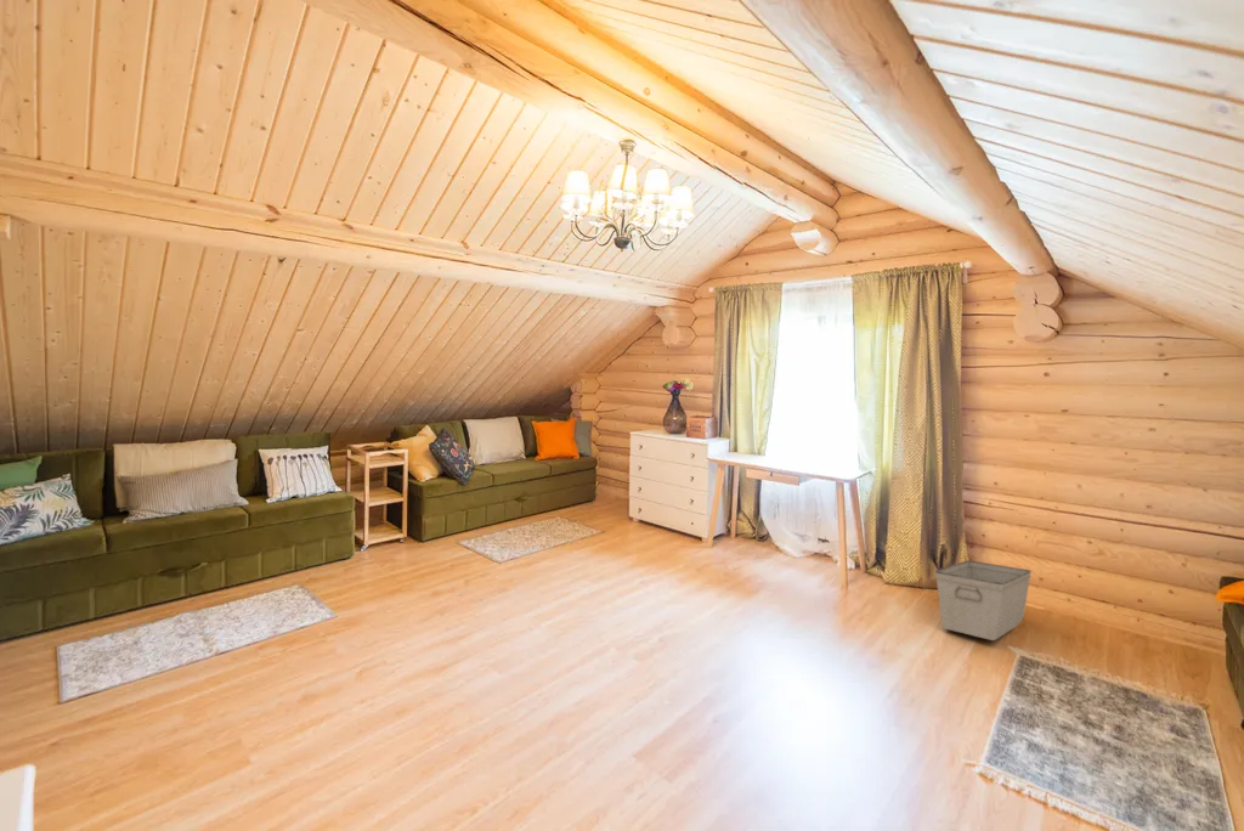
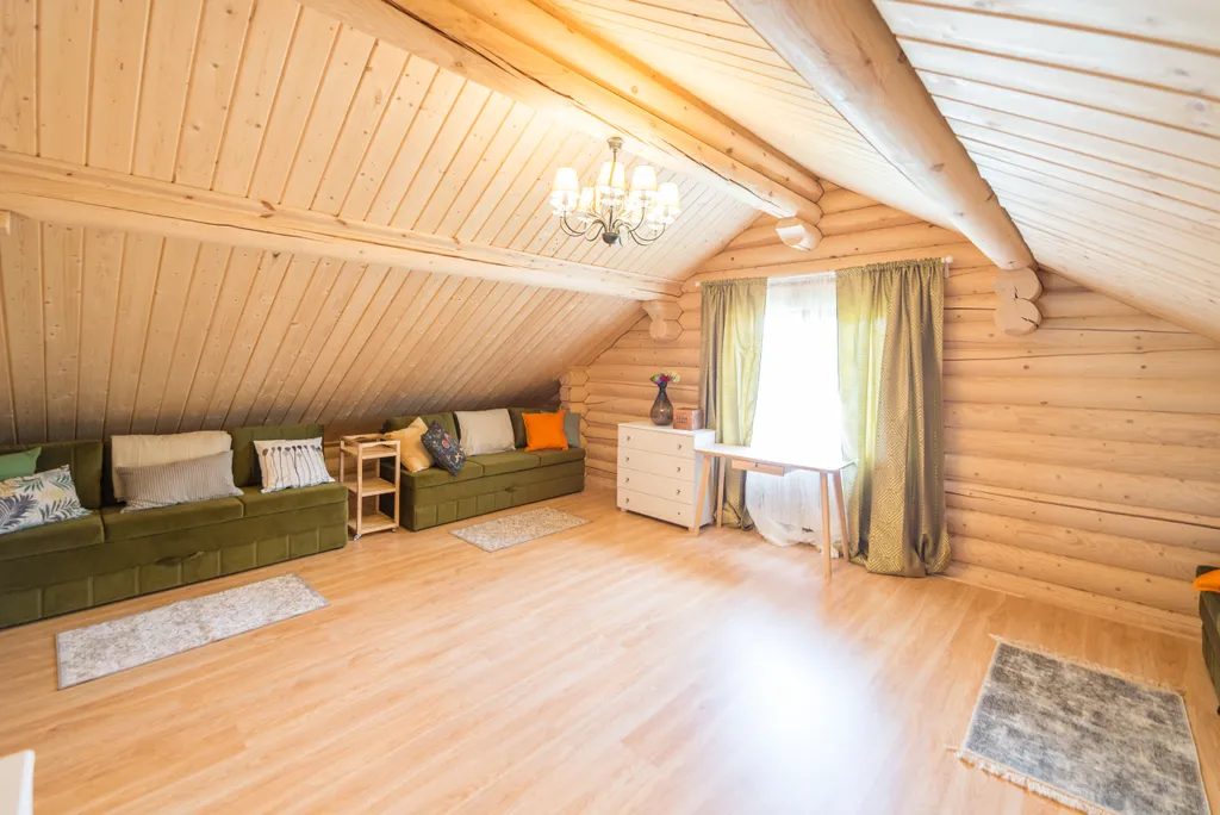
- storage bin (983, 597)
